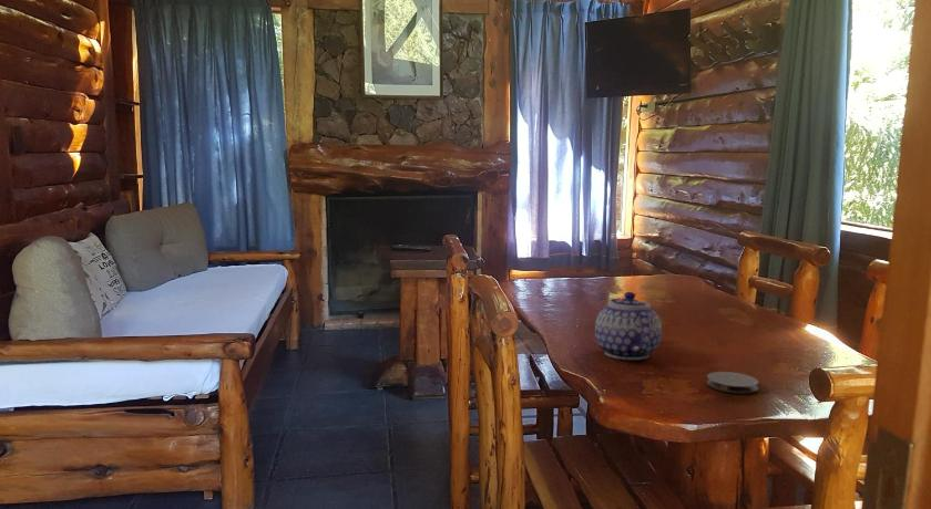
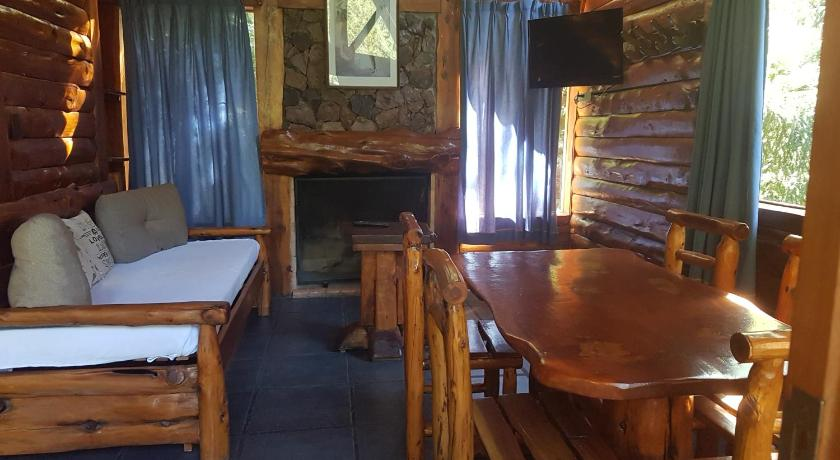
- teapot (627, 323)
- coaster (732, 382)
